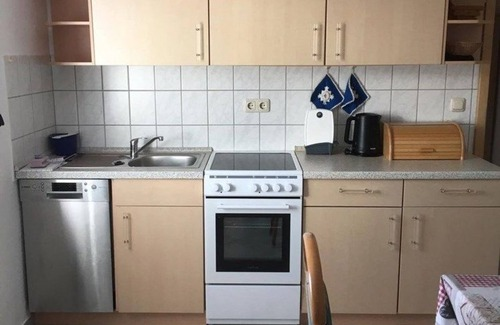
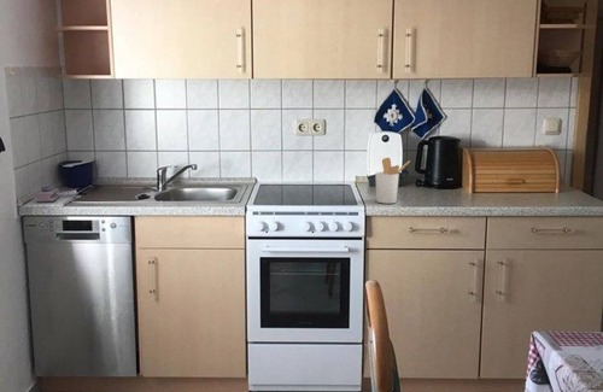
+ utensil holder (393, 180)
